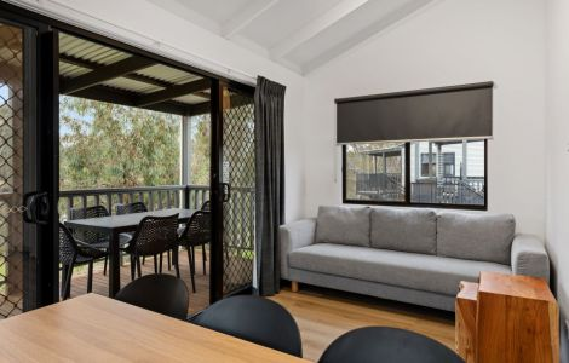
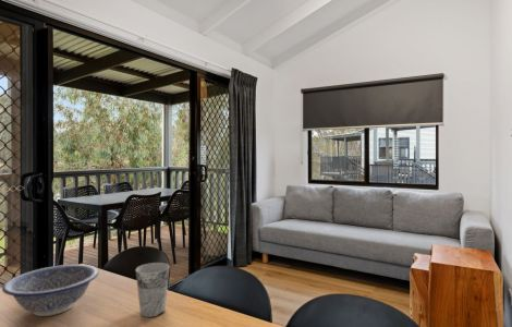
+ cup (153, 289)
+ decorative bowl (53, 292)
